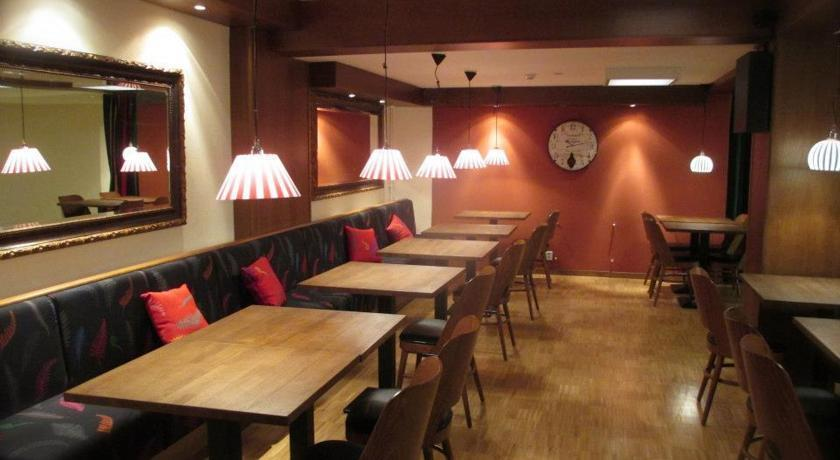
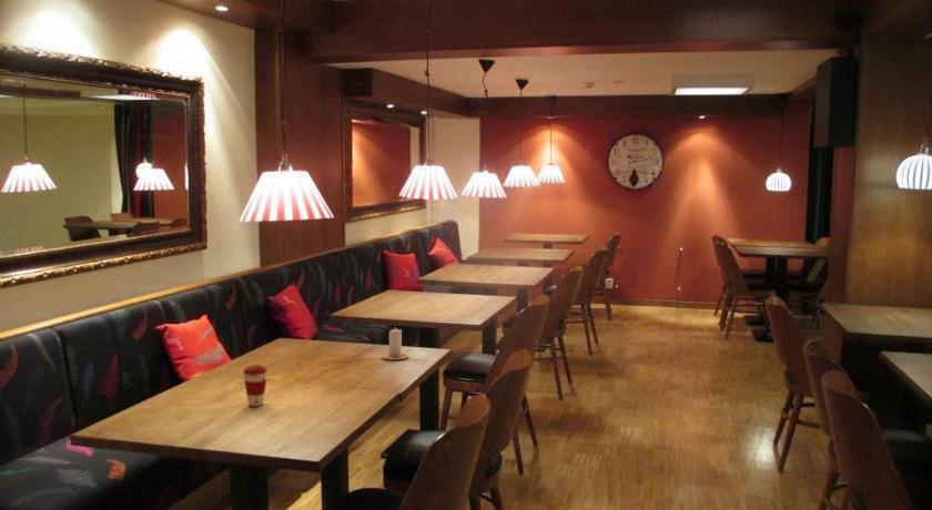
+ candle (395, 337)
+ coffee cup (255, 386)
